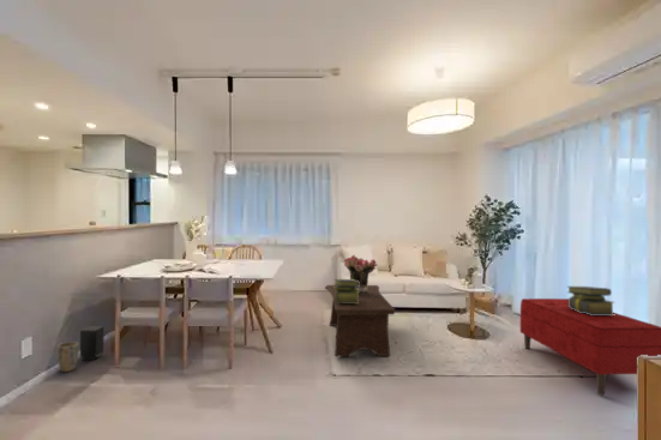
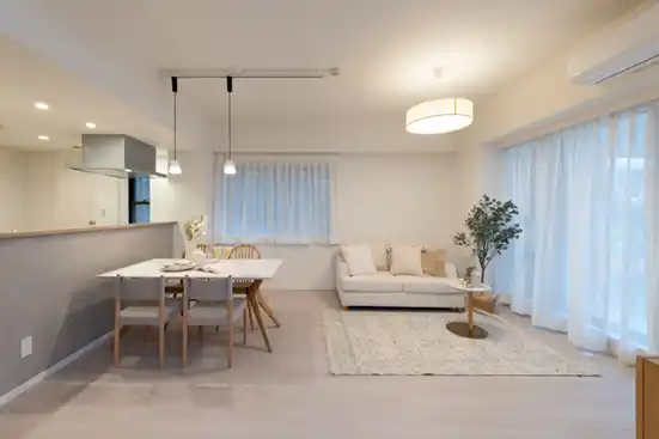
- stack of books (588, 299)
- bouquet (360, 273)
- coffee table (356, 317)
- stack of books (345, 289)
- bench (581, 339)
- plant pot (67, 356)
- speaker (91, 342)
